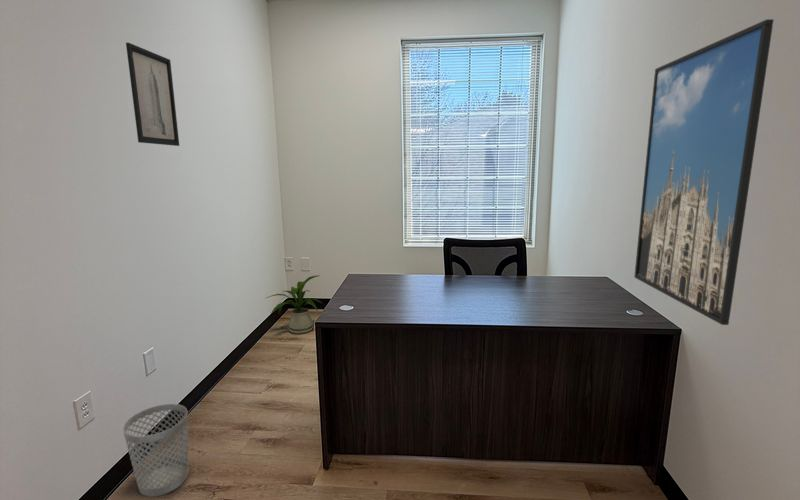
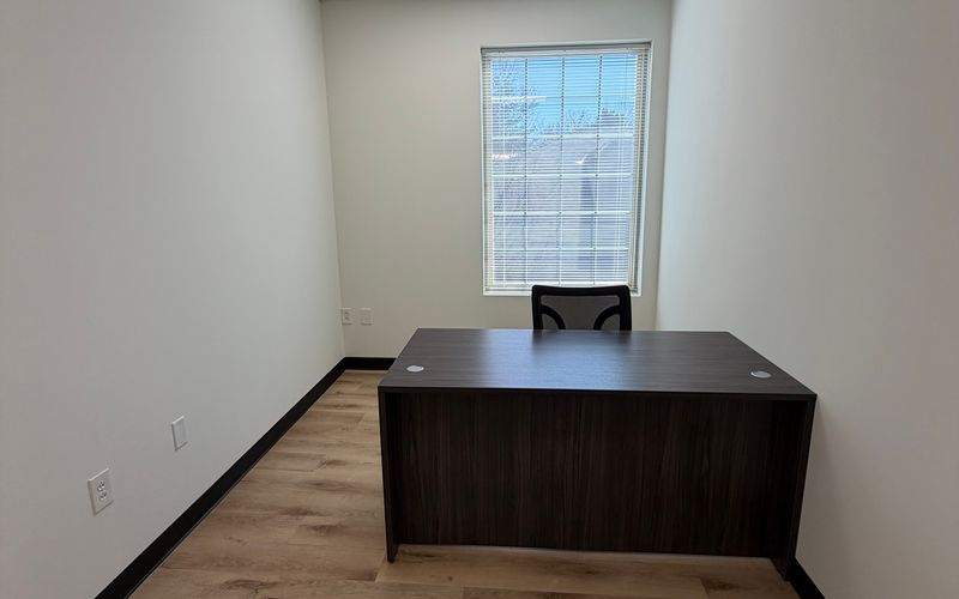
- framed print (686, 179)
- house plant (294, 303)
- wall art (155, 98)
- wastebasket (160, 450)
